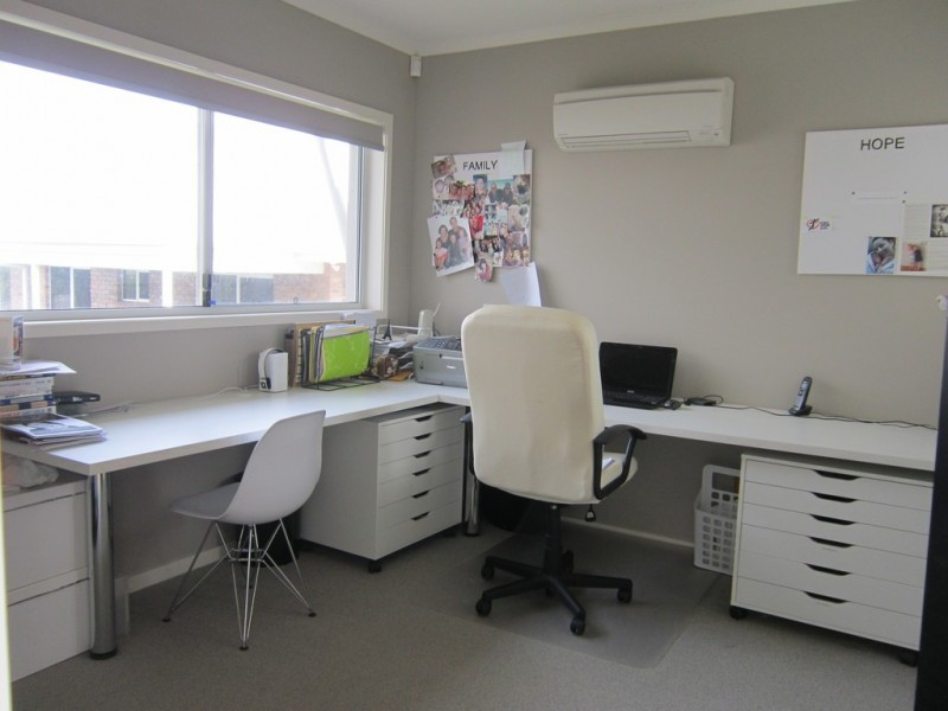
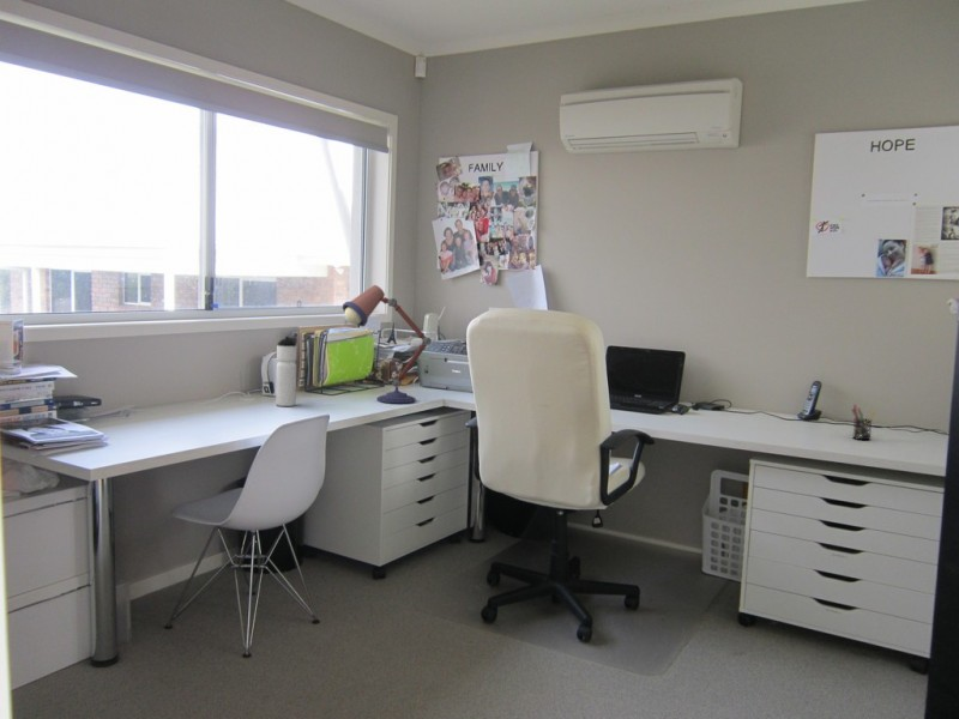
+ pen holder (861, 422)
+ water bottle (285, 370)
+ desk lamp (409, 325)
